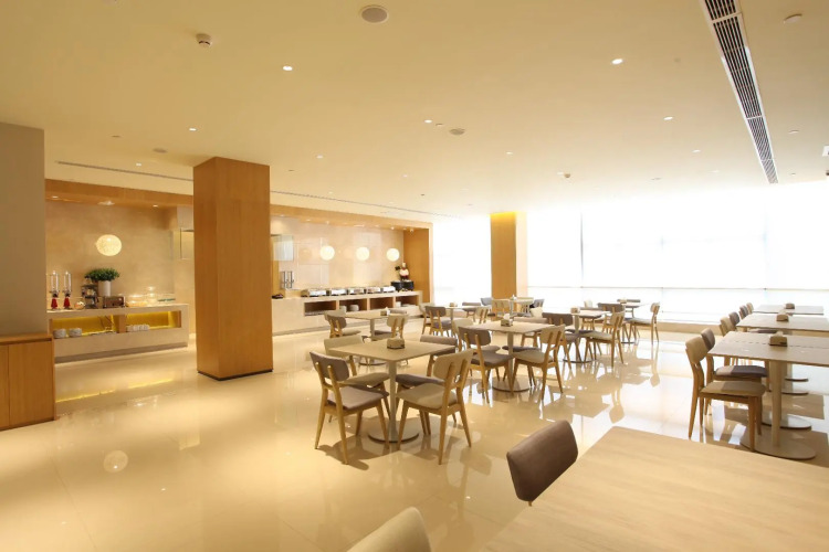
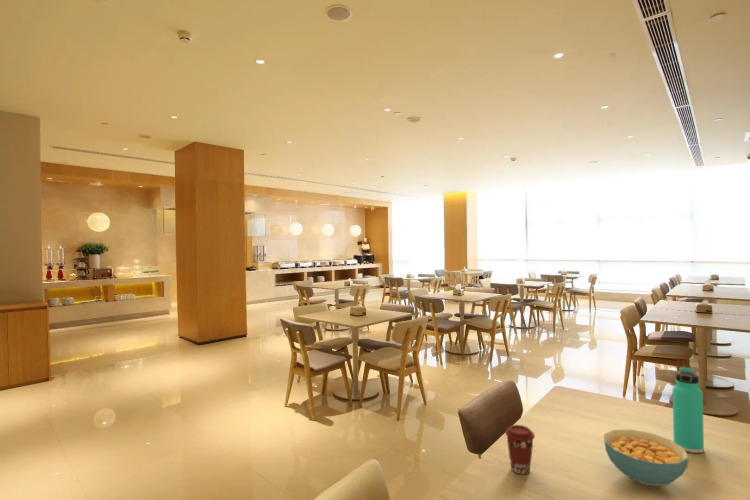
+ cereal bowl (644, 462)
+ coffee cup (520, 449)
+ thermos bottle (687, 407)
